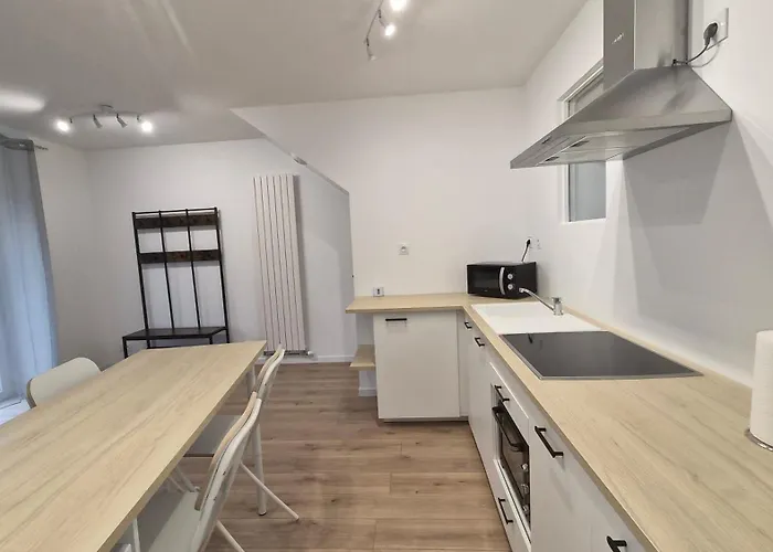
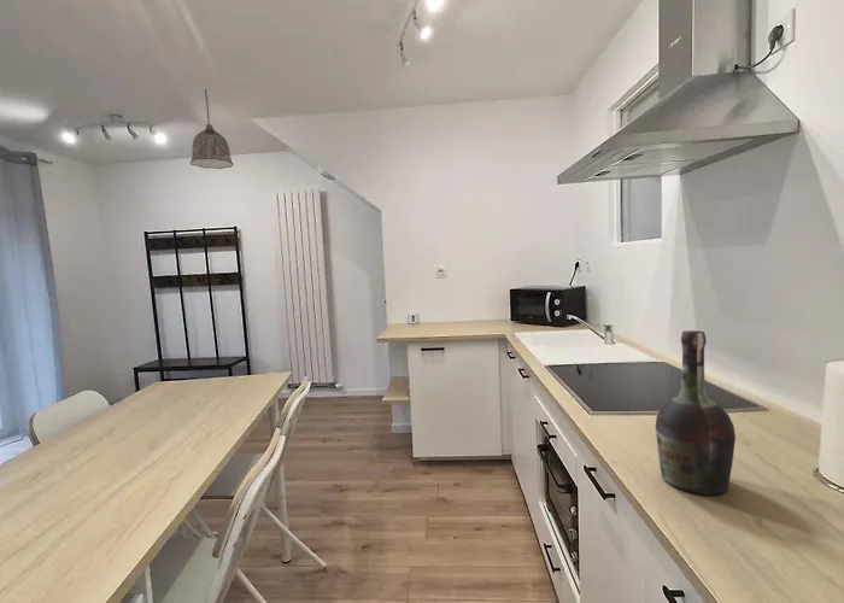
+ pendant lamp (209, 127)
+ cognac bottle (693, 406)
